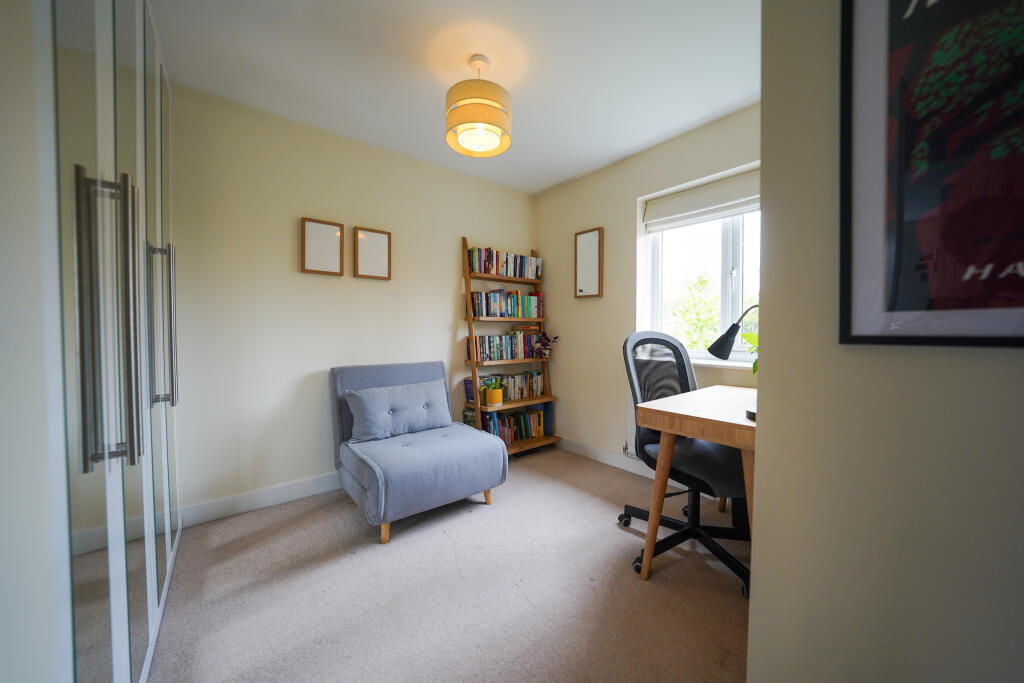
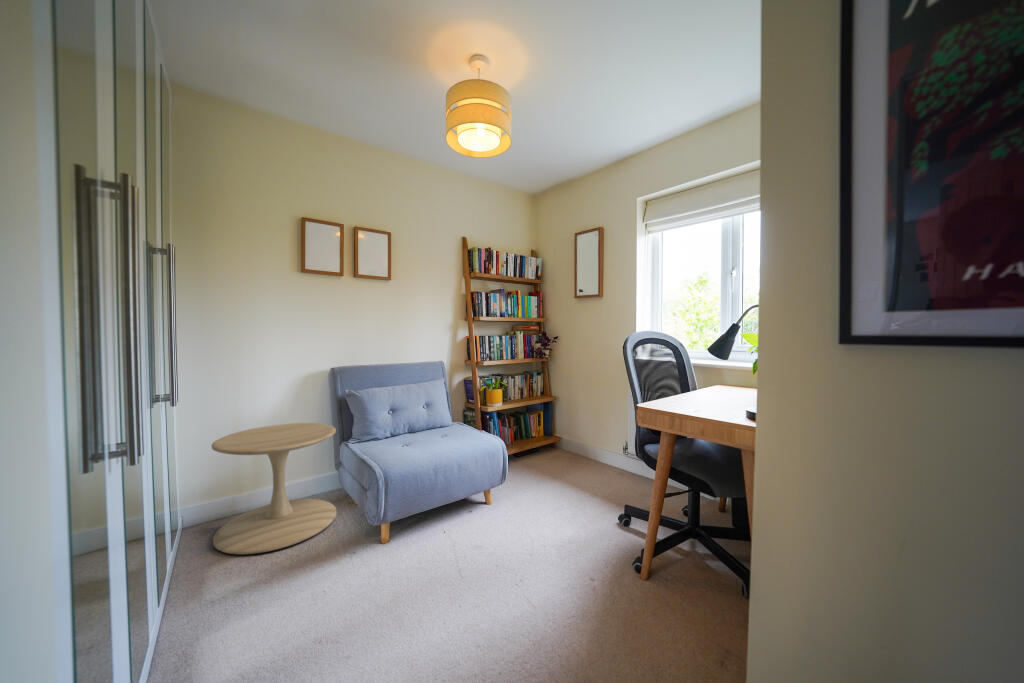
+ side table (278, 479)
